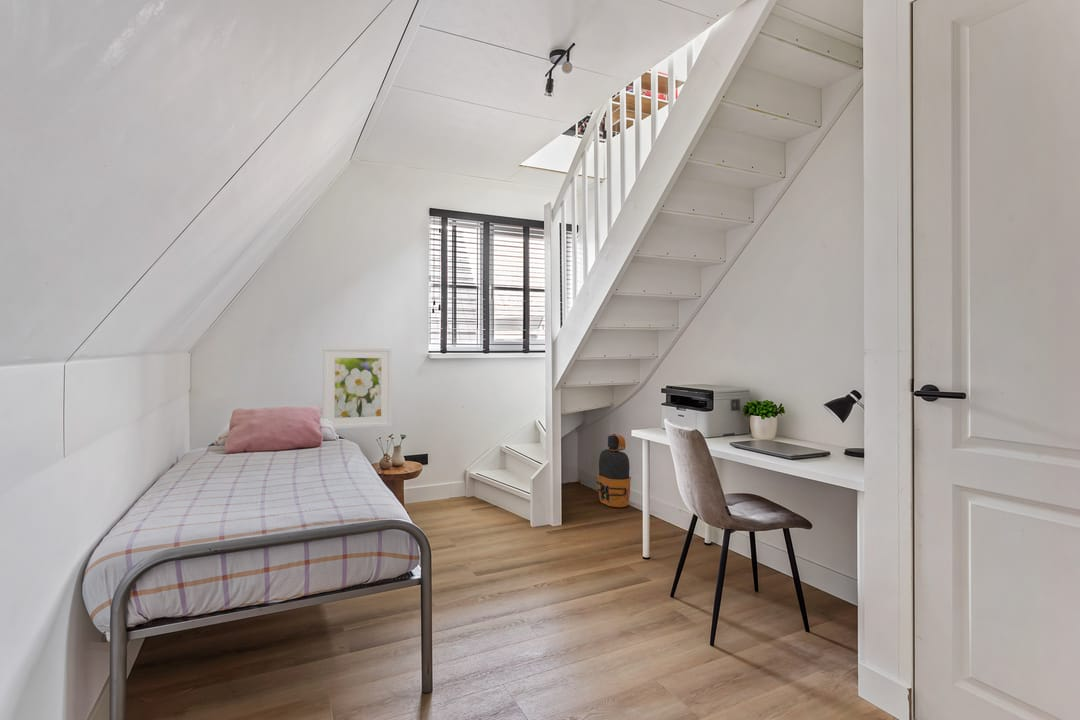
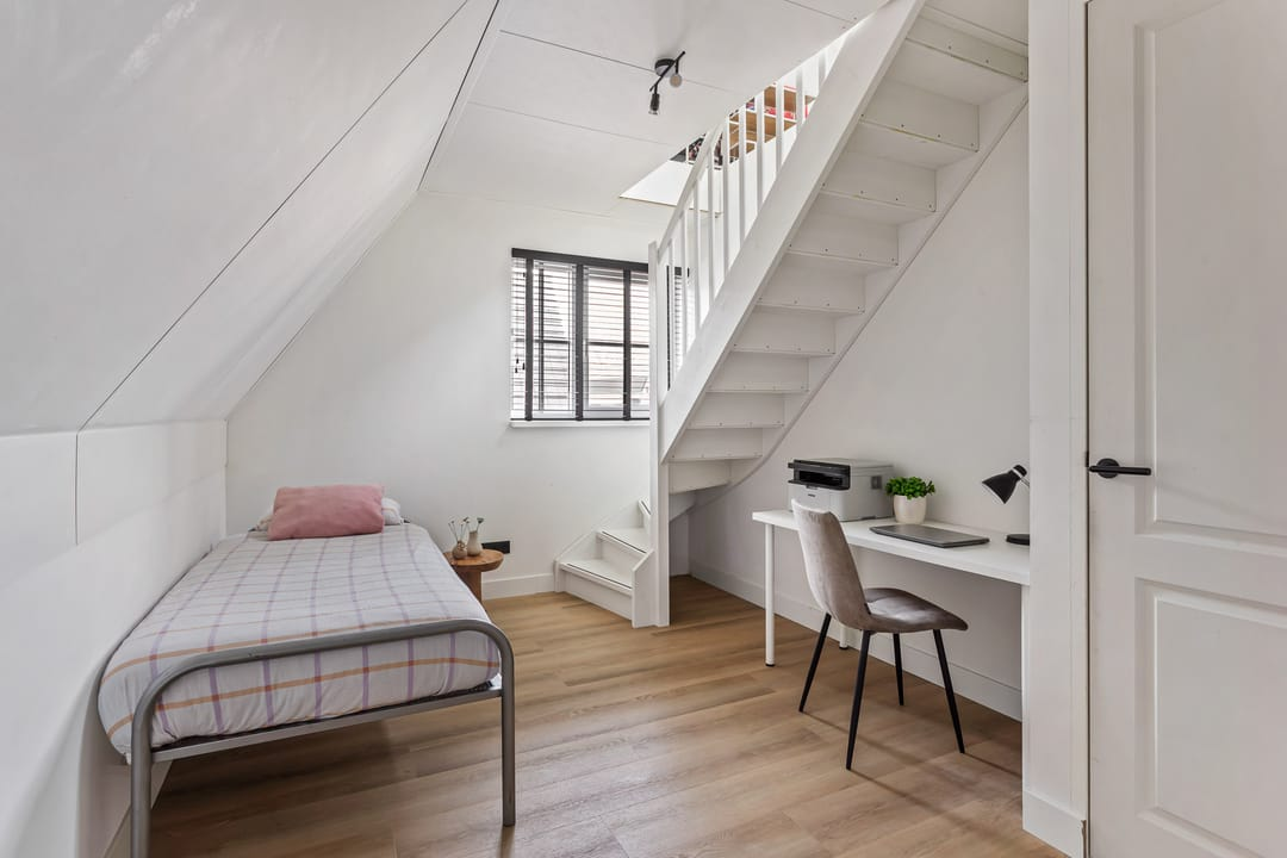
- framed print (358, 387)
- water bottle (614, 469)
